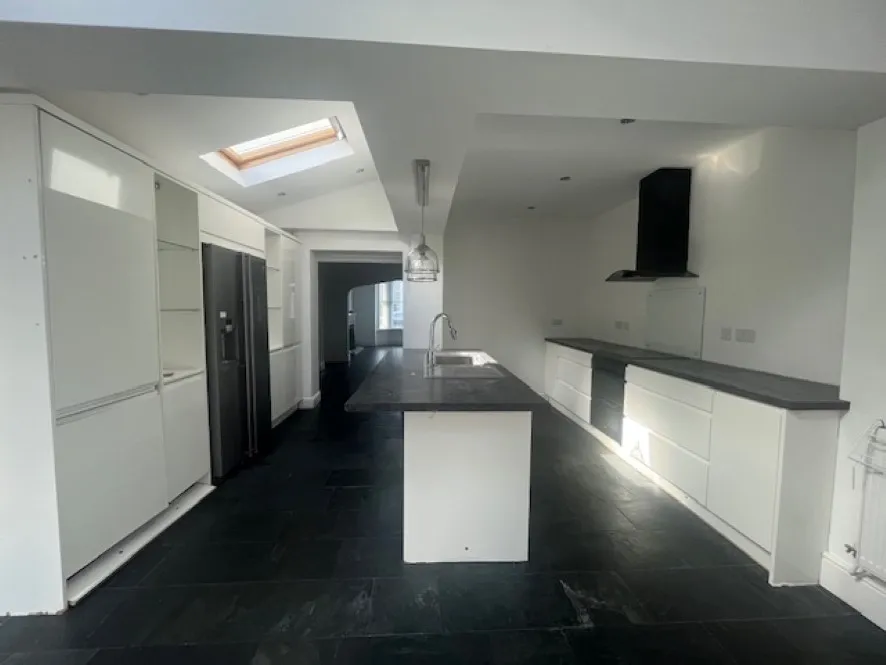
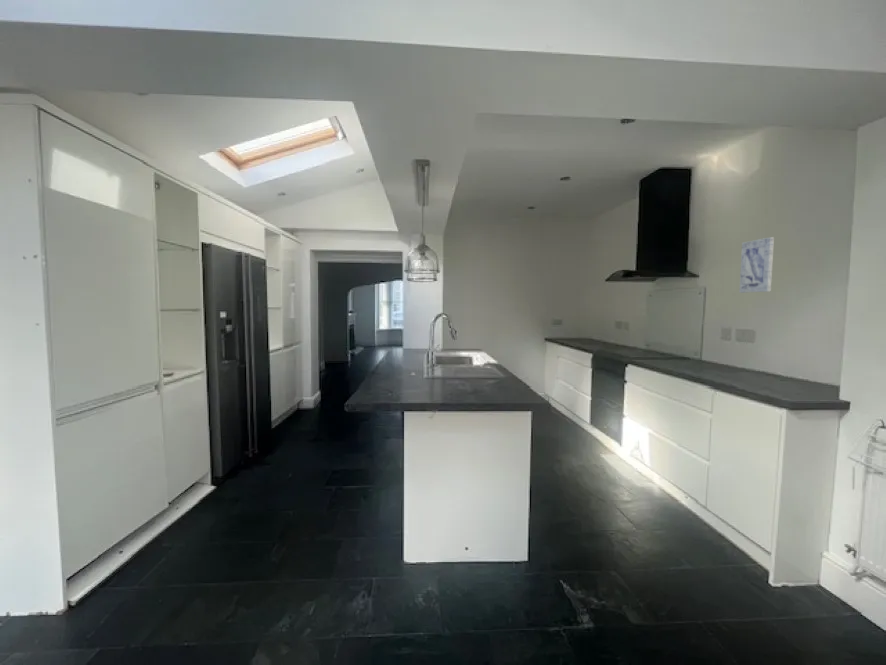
+ wall art (755, 266)
